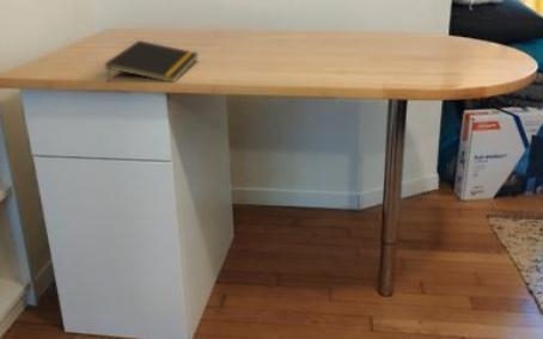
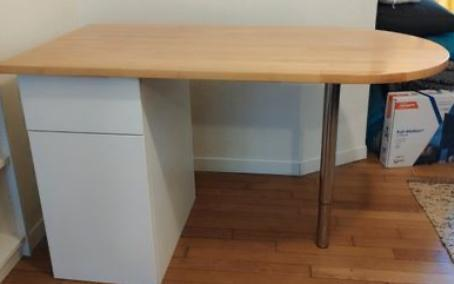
- notepad (154, 60)
